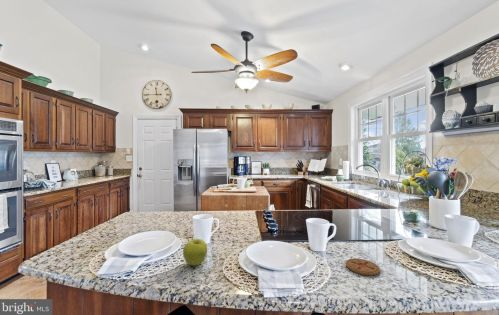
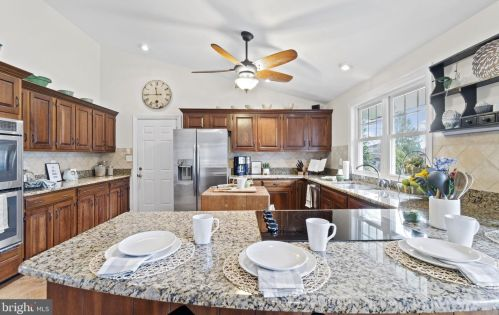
- coaster (362, 266)
- fruit (195, 252)
